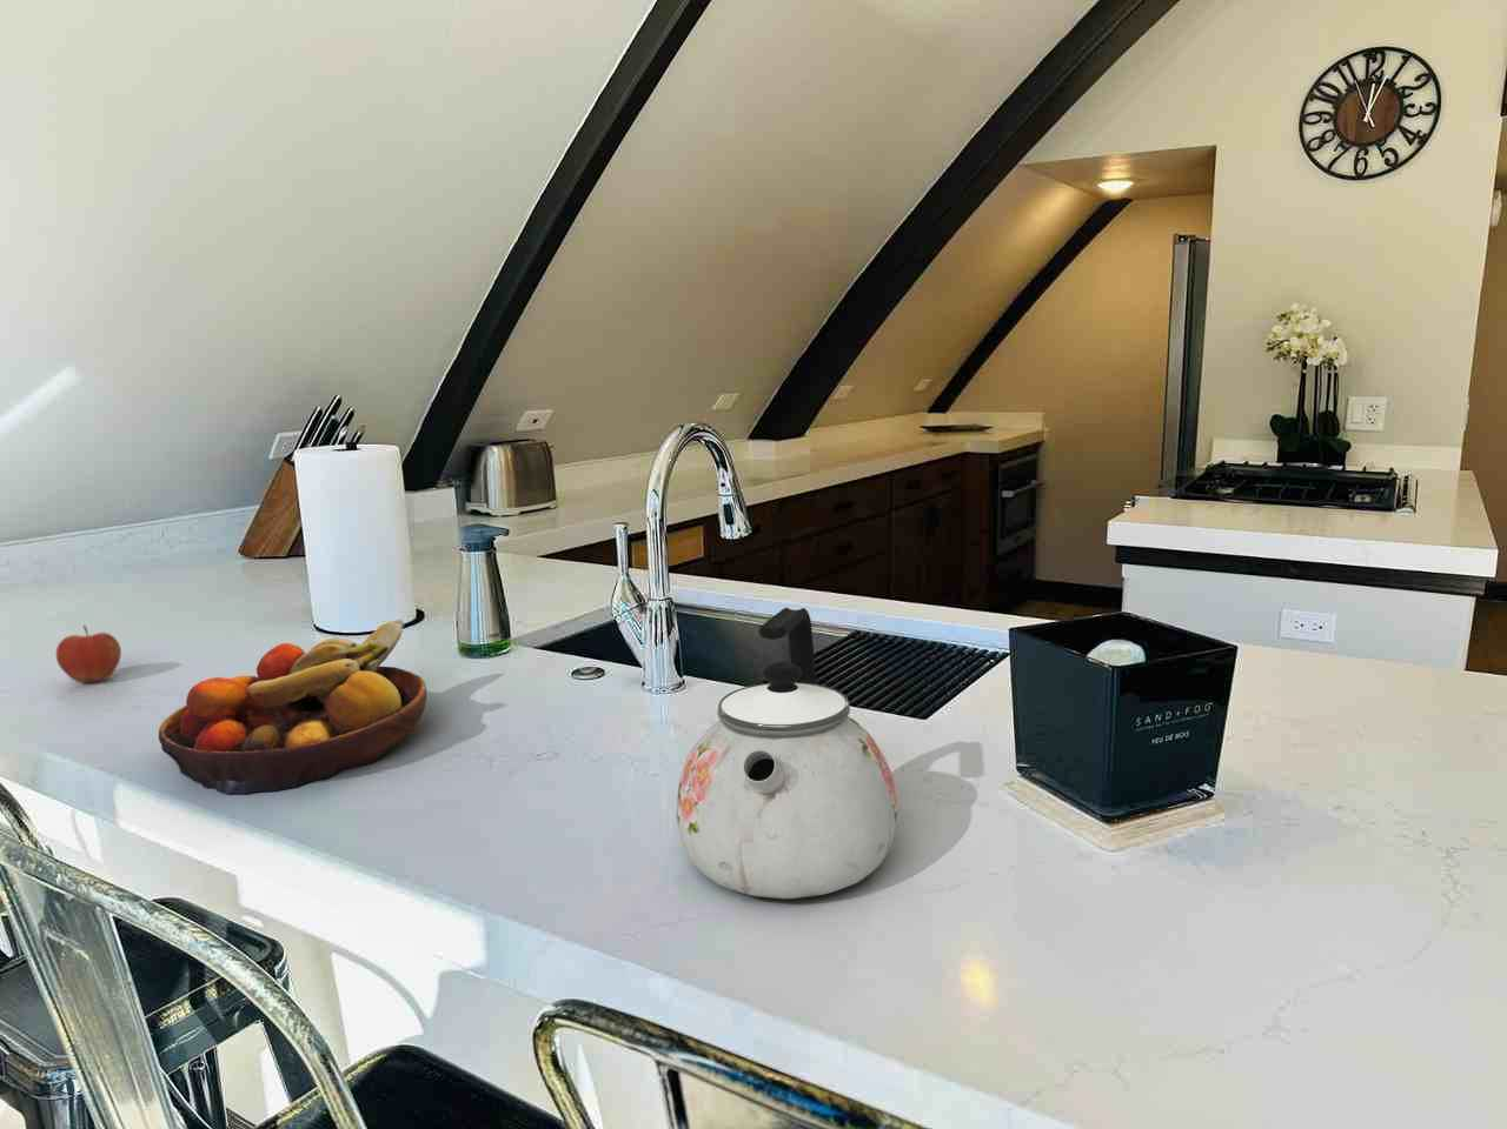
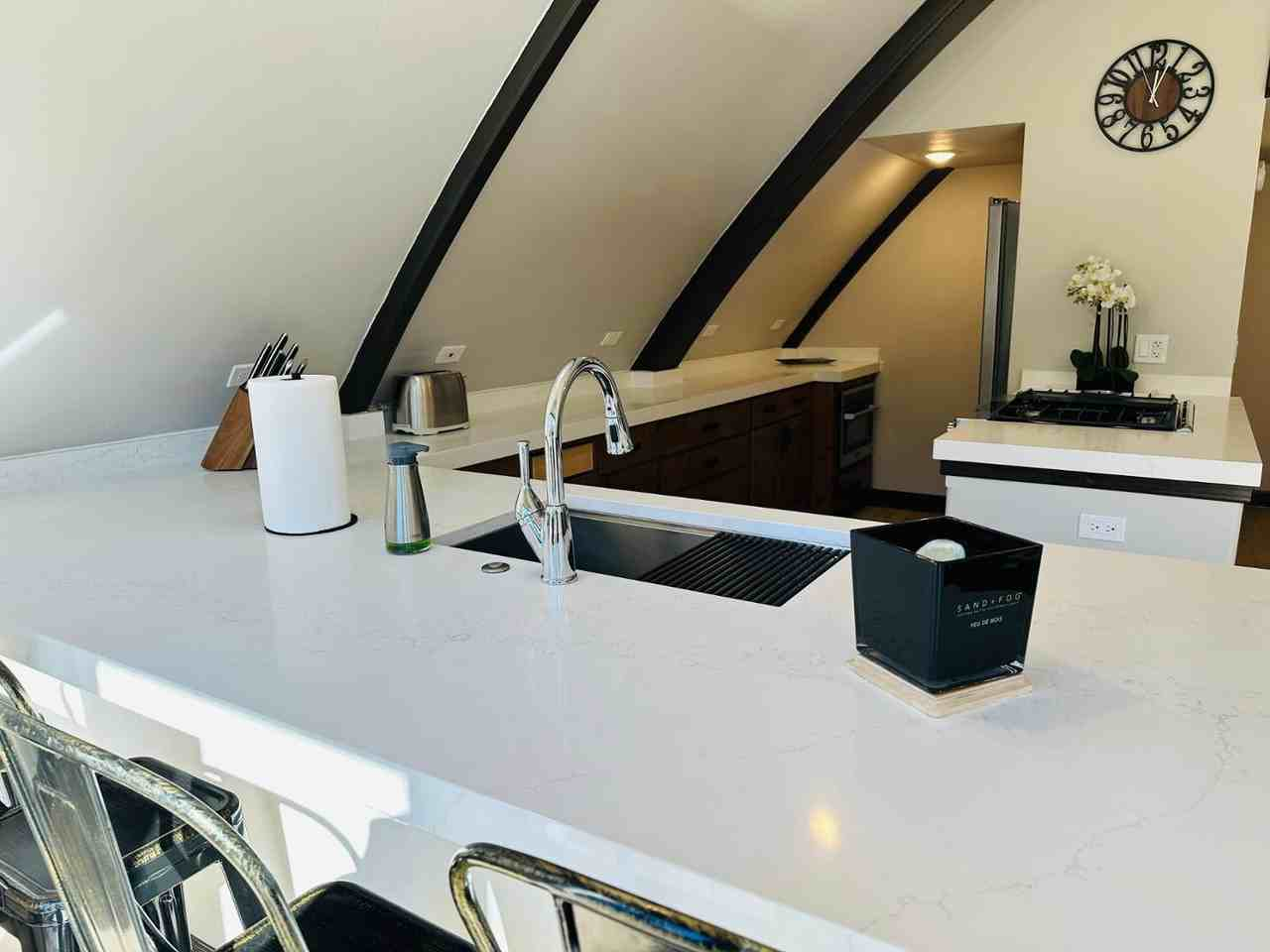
- apple (88, 652)
- fruit bowl (297, 694)
- kettle (784, 744)
